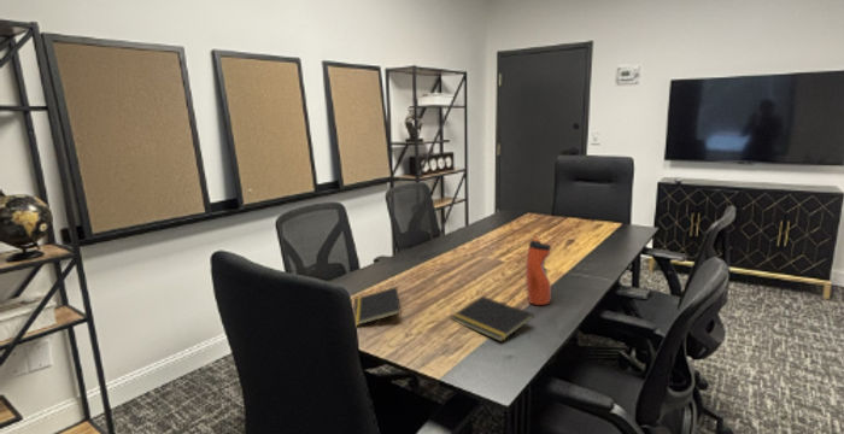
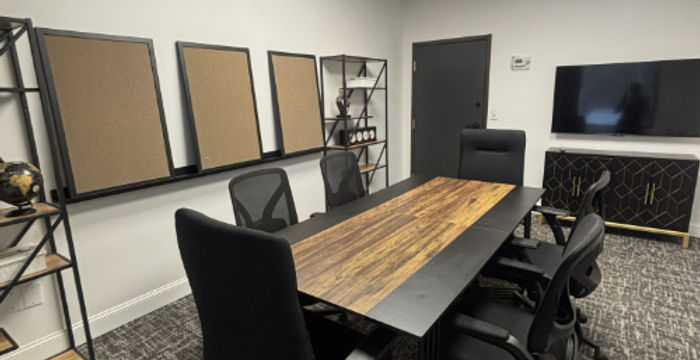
- notepad (376, 305)
- notepad (491, 316)
- water bottle (538, 269)
